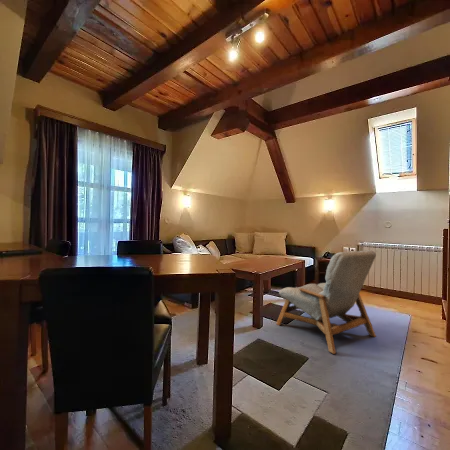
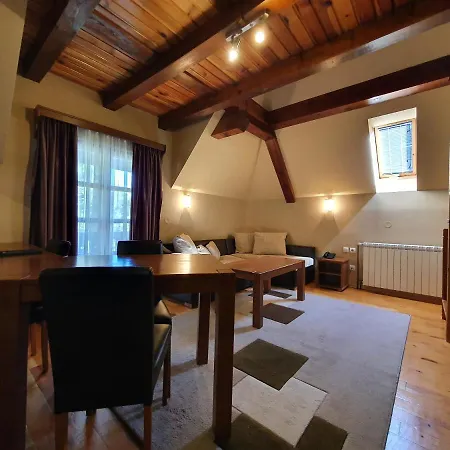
- armchair (326, 288)
